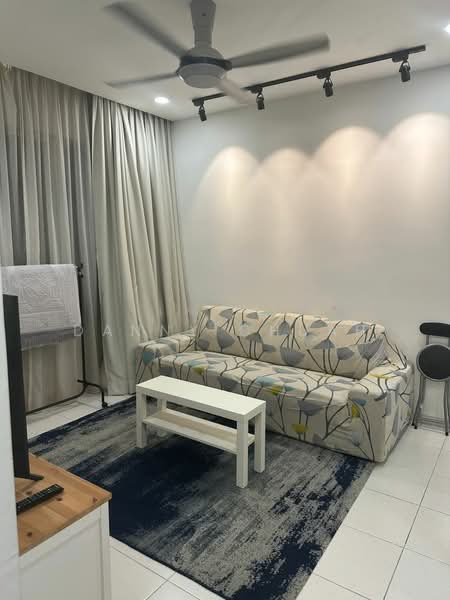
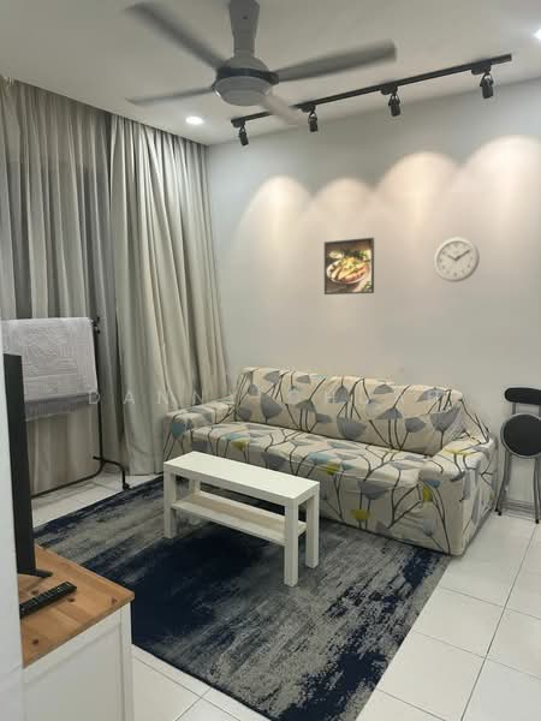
+ wall clock (456, 260)
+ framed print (347, 267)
